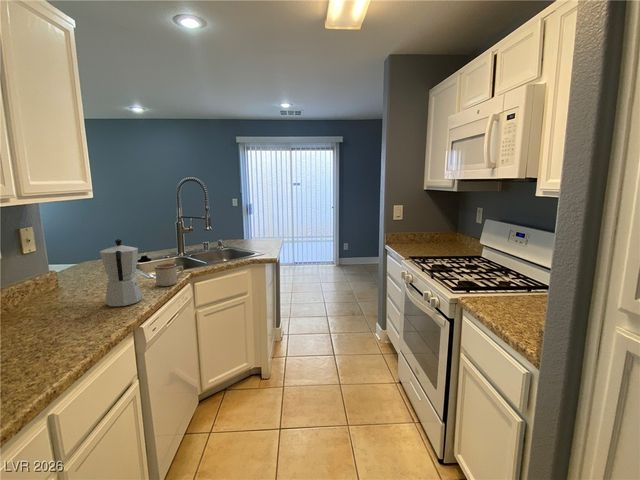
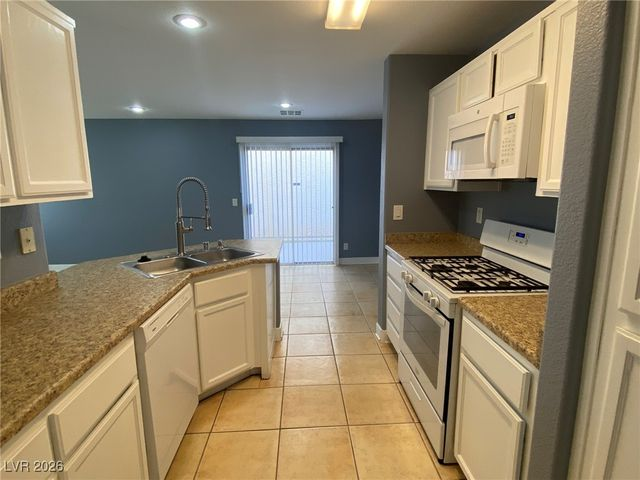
- mug (169, 274)
- moka pot (121, 271)
